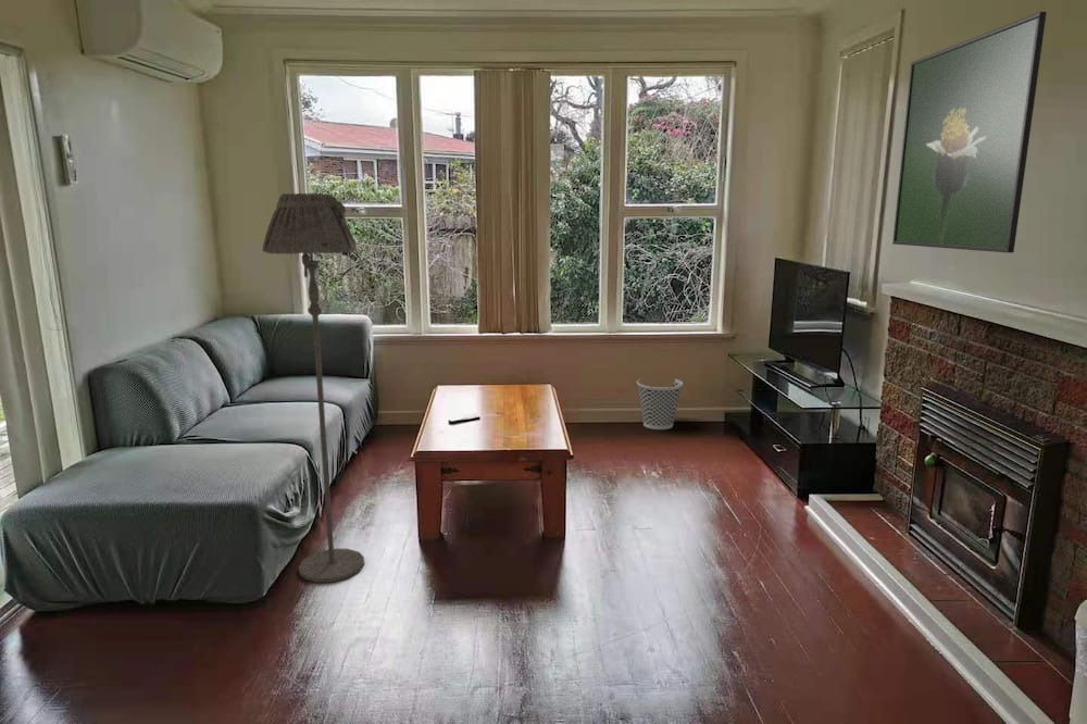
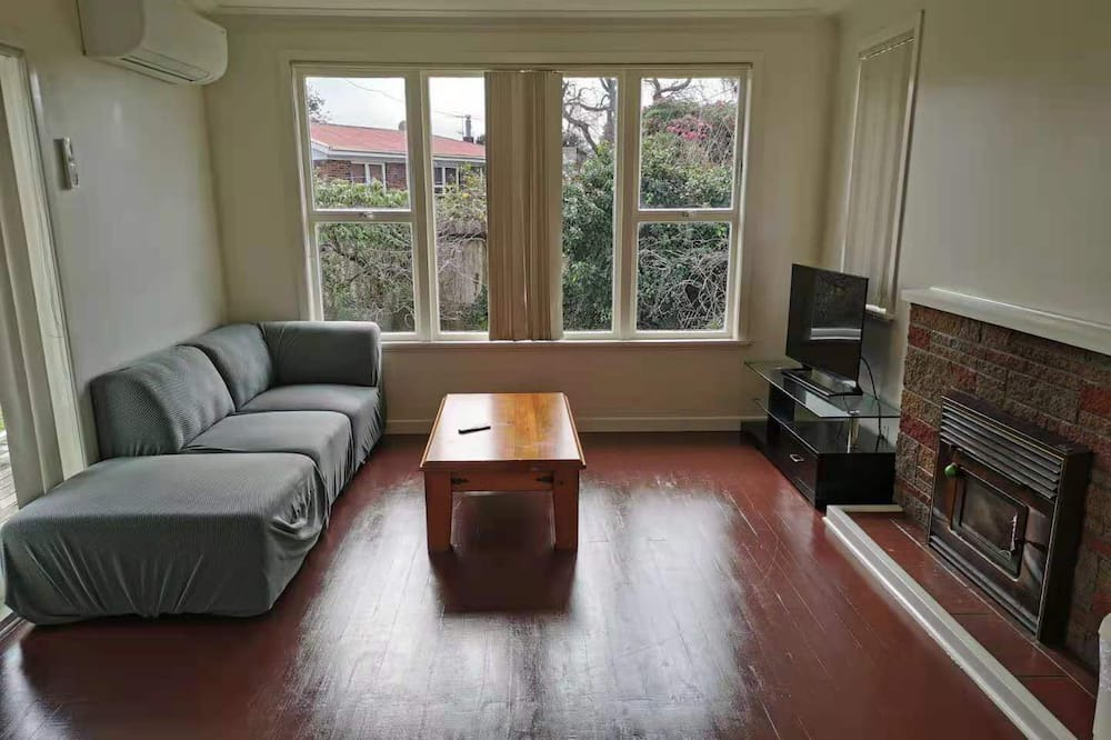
- floor lamp (320, 390)
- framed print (957, 147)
- wastebasket (659, 403)
